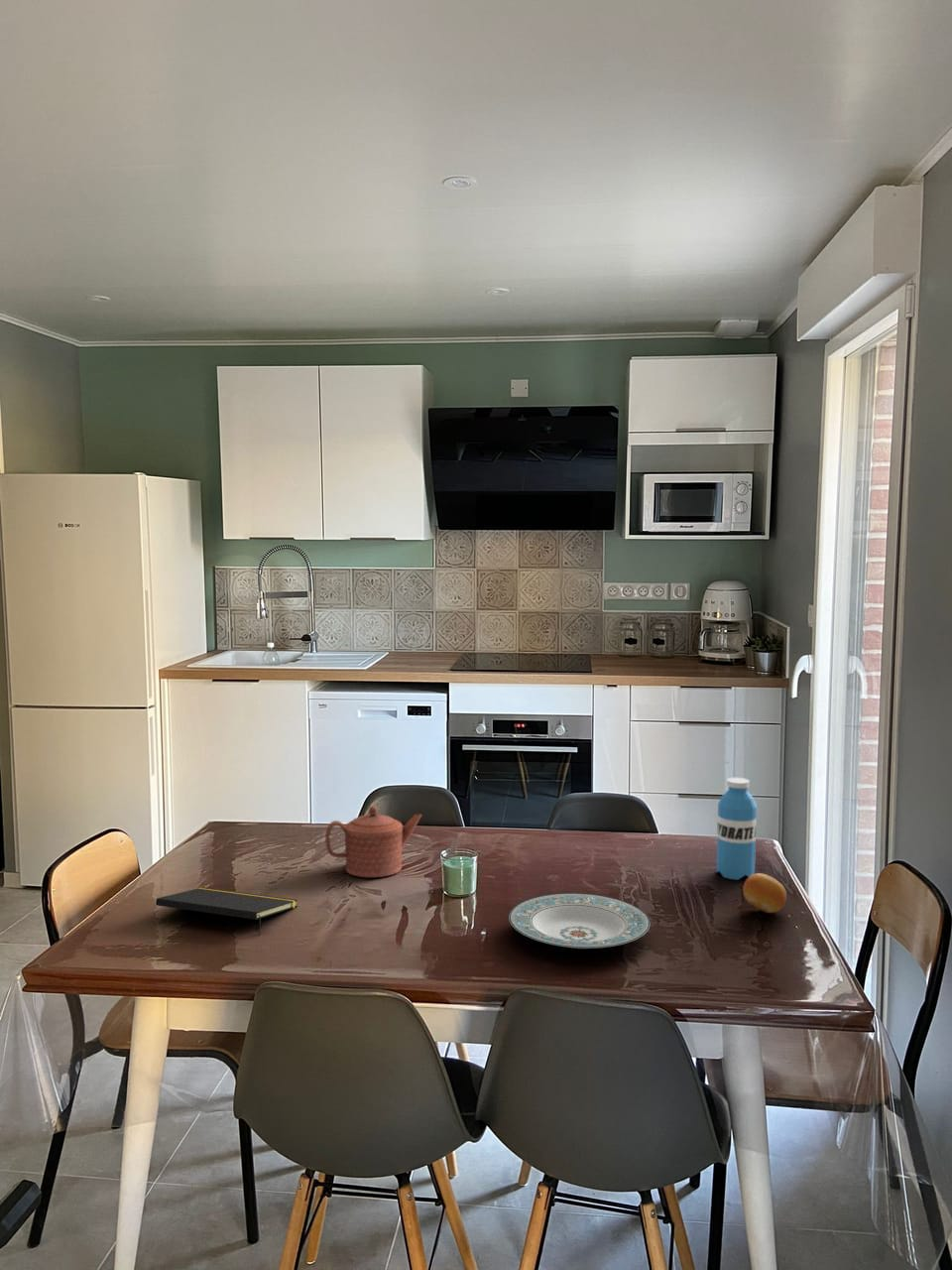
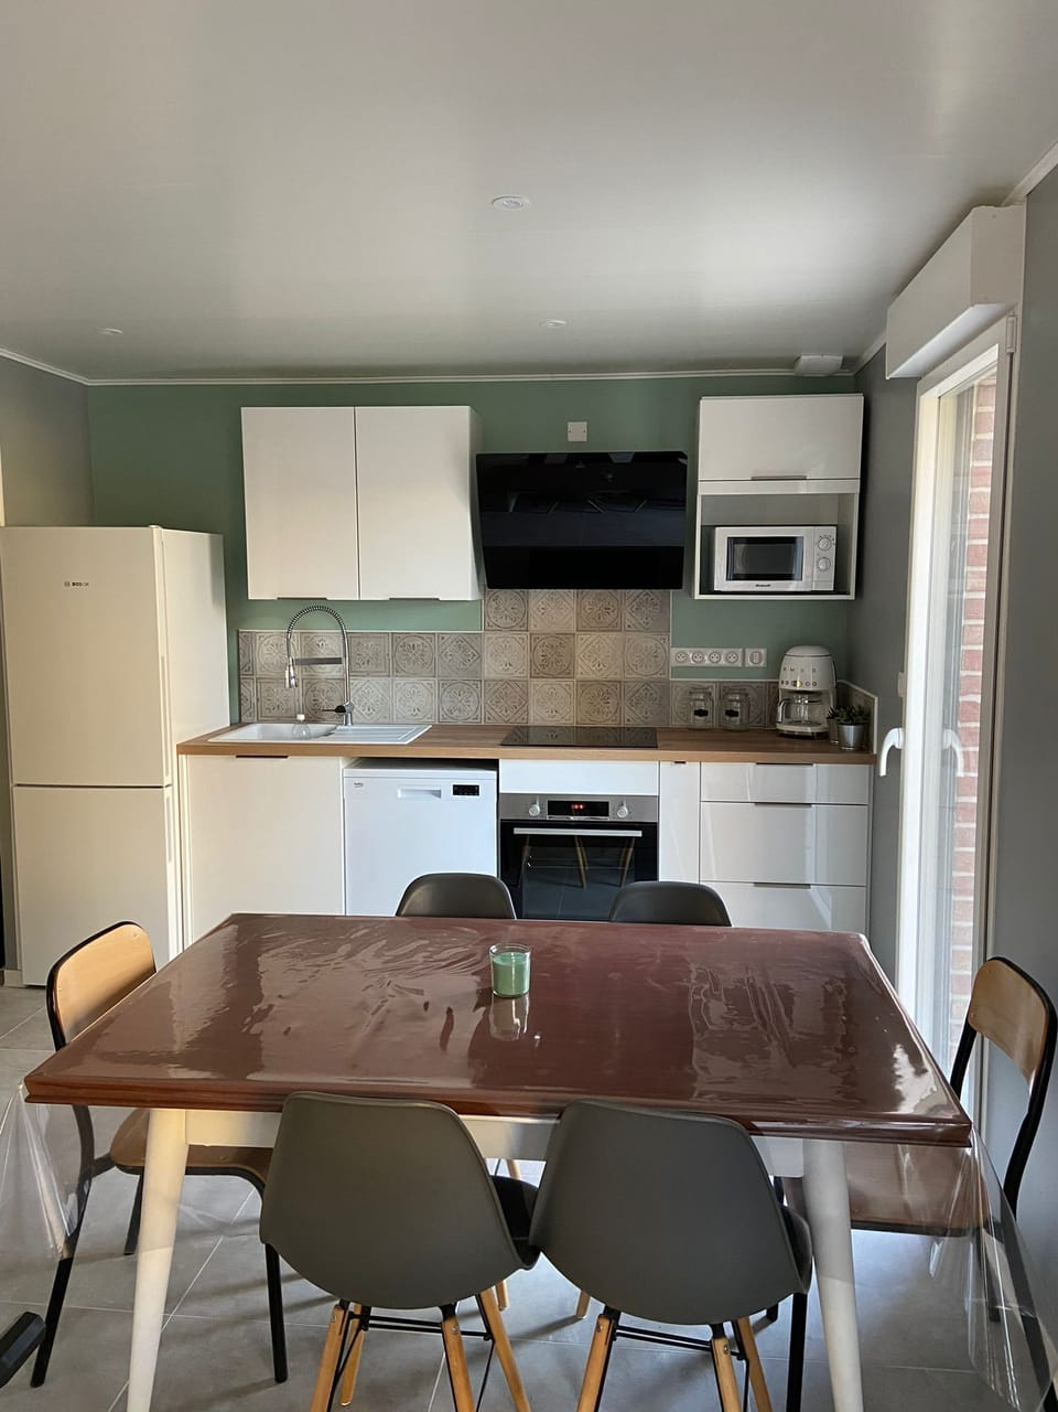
- water bottle (736, 826)
- fruit (765, 893)
- notepad (228, 902)
- teapot (374, 837)
- plate (578, 927)
